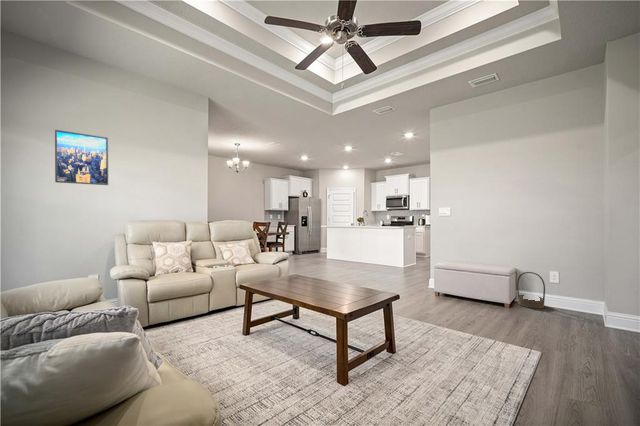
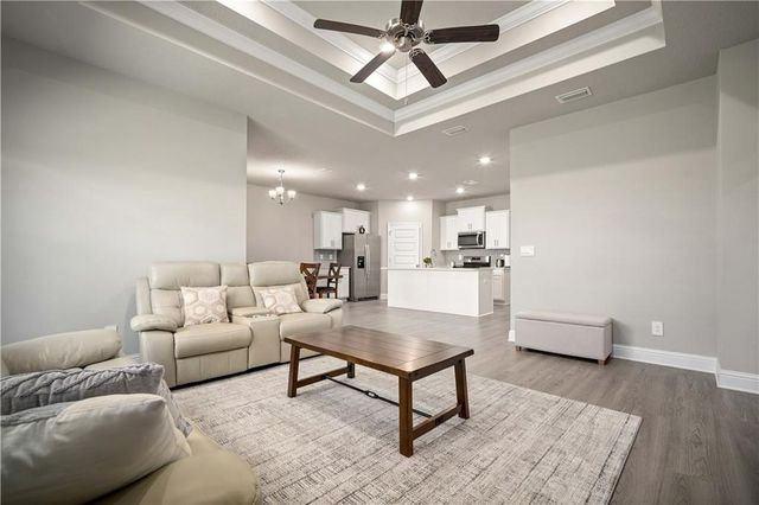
- basket (523, 295)
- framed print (83, 158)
